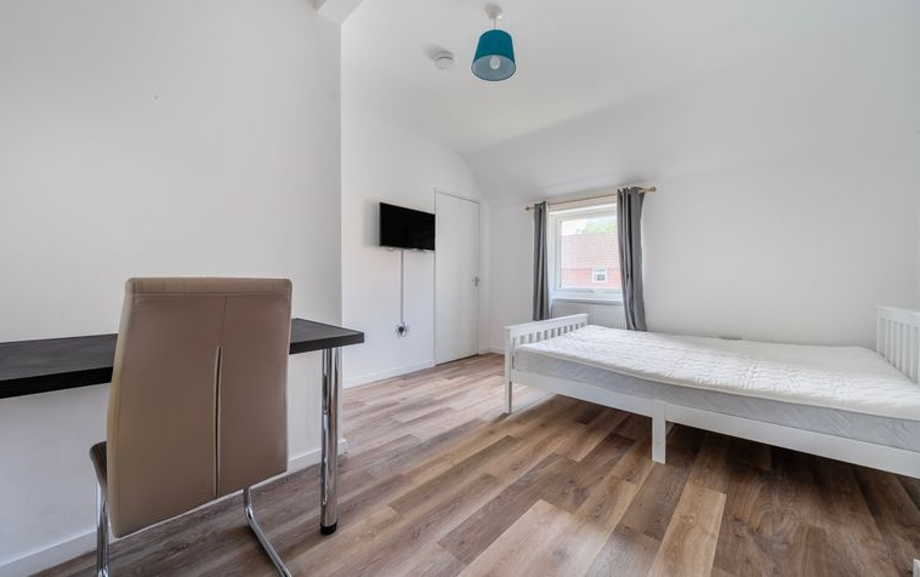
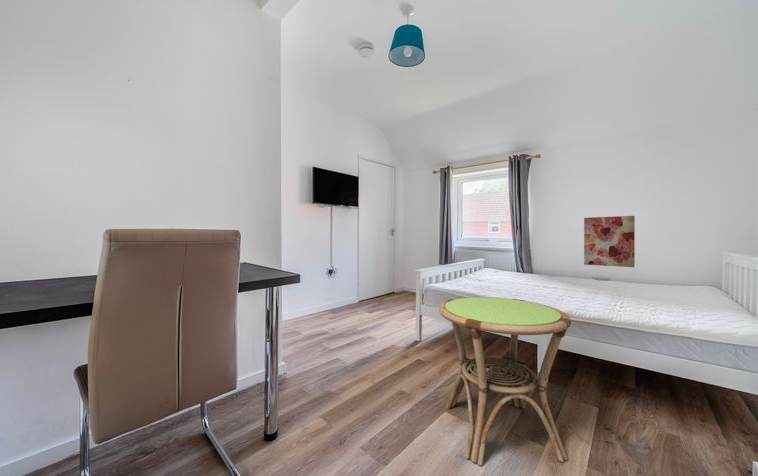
+ side table (499, 368)
+ wall art (608, 241)
